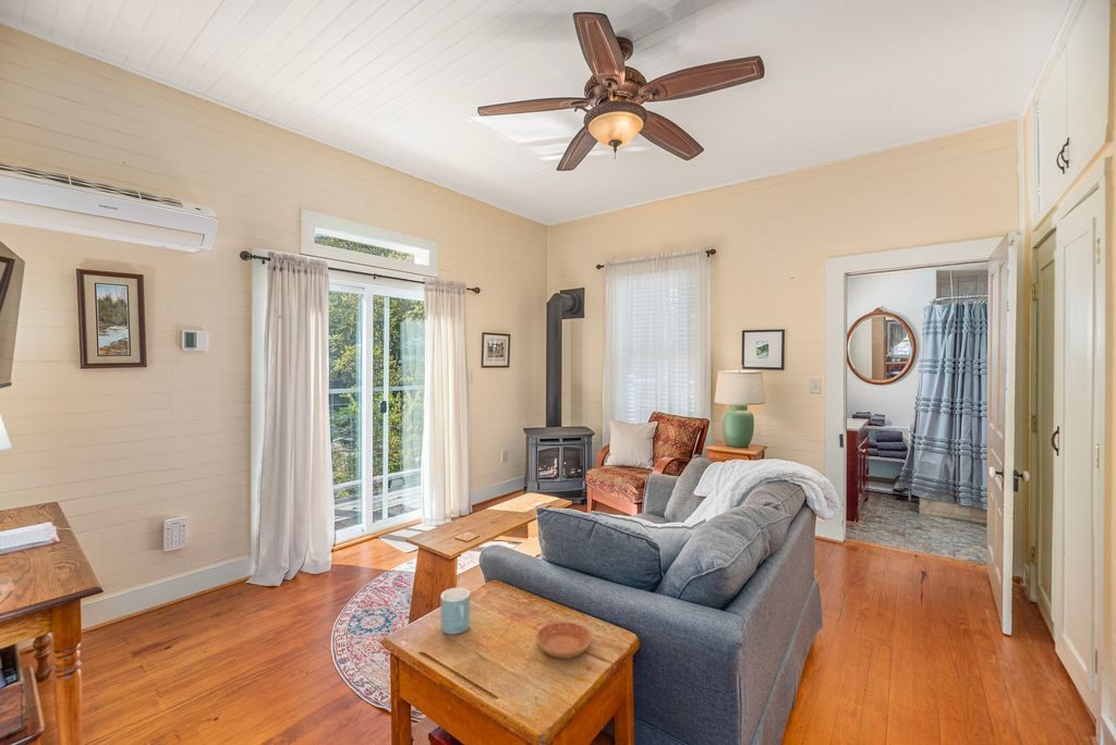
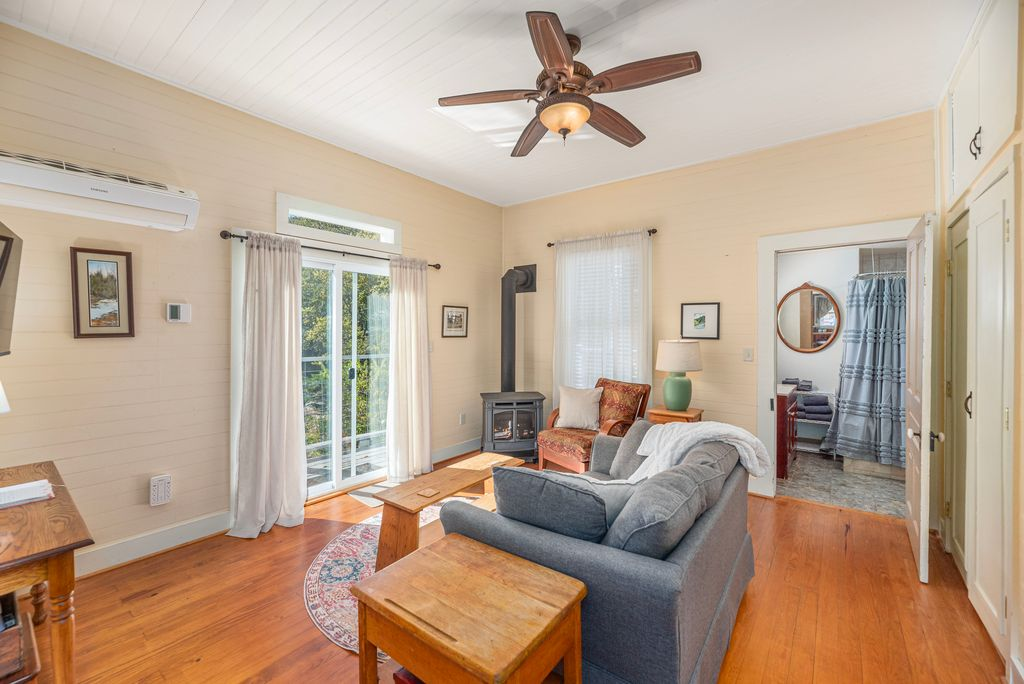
- mug (457, 613)
- saucer (563, 640)
